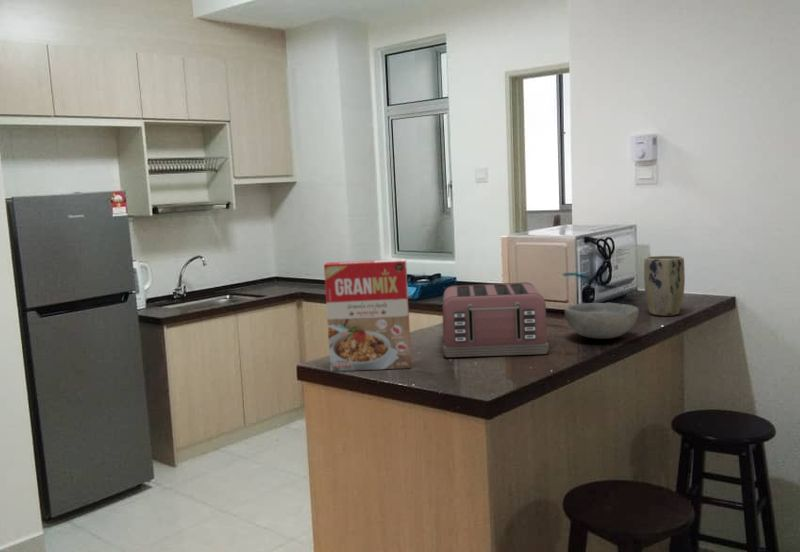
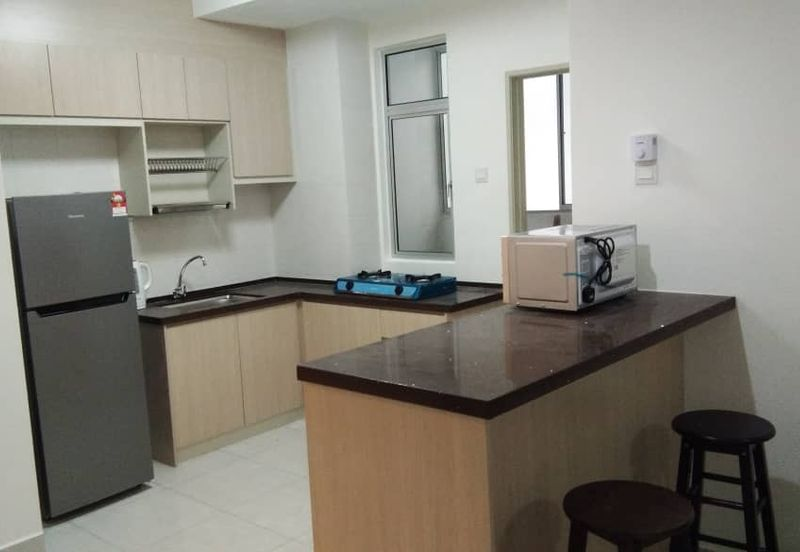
- toaster (492, 318)
- plant pot (664, 285)
- bowl (601, 322)
- cereal box (368, 314)
